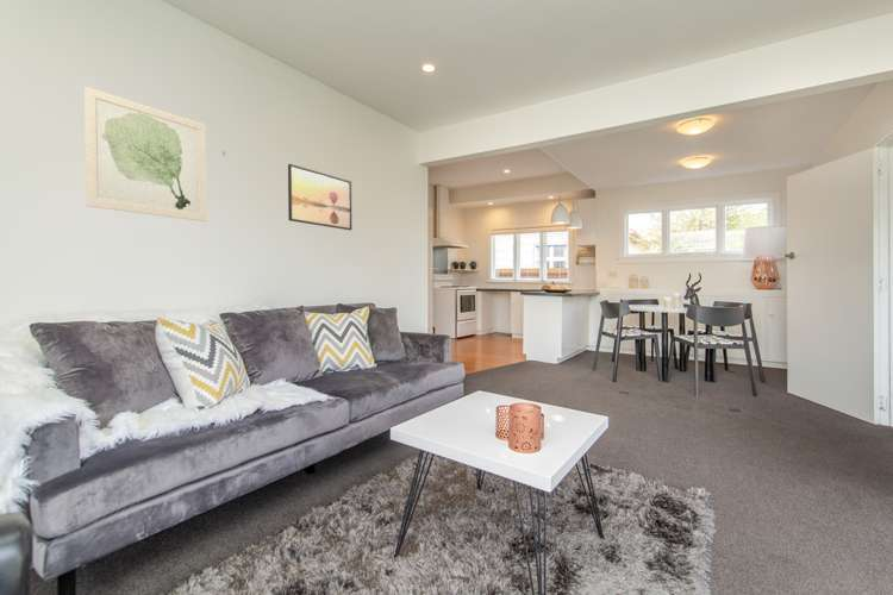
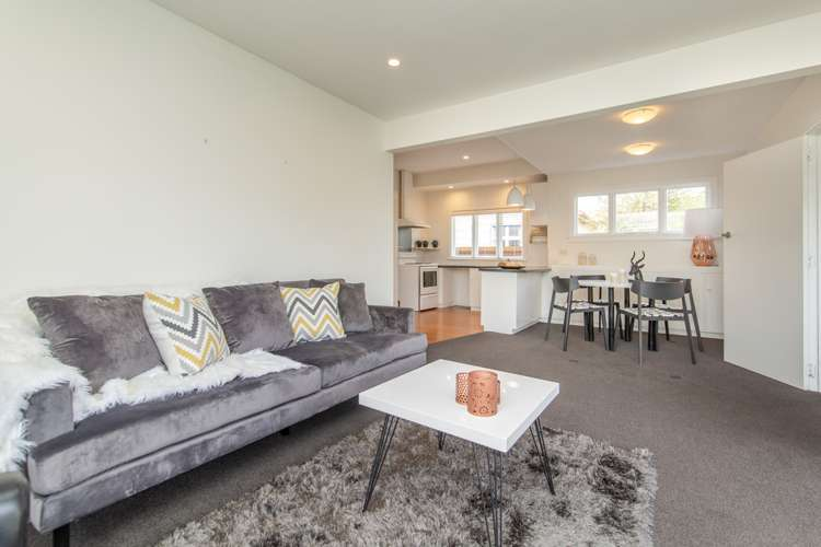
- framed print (321, 199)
- wall art (151, 161)
